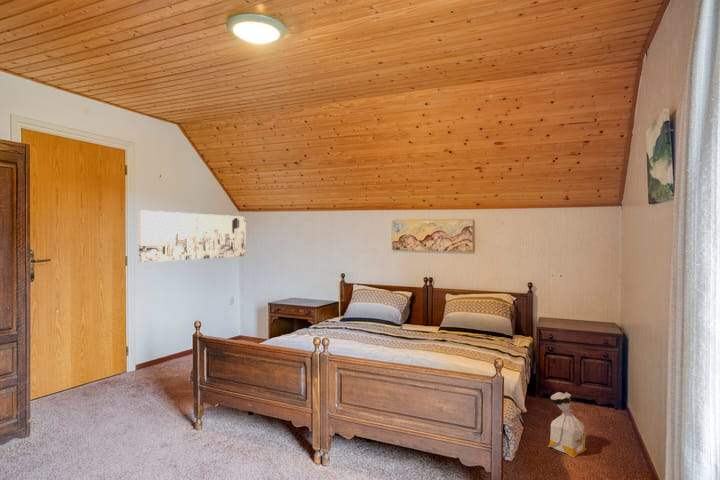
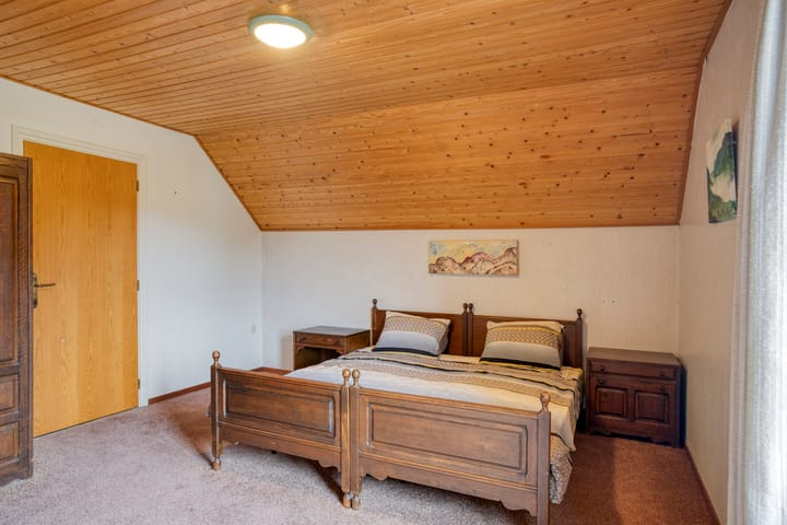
- bag (565, 420)
- wall art (199, 236)
